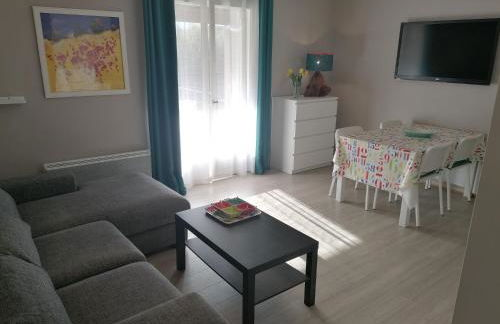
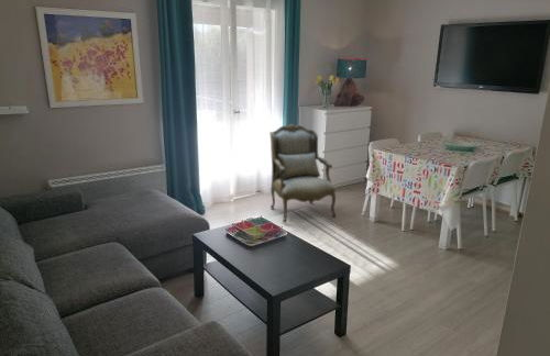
+ armchair (300, 169)
